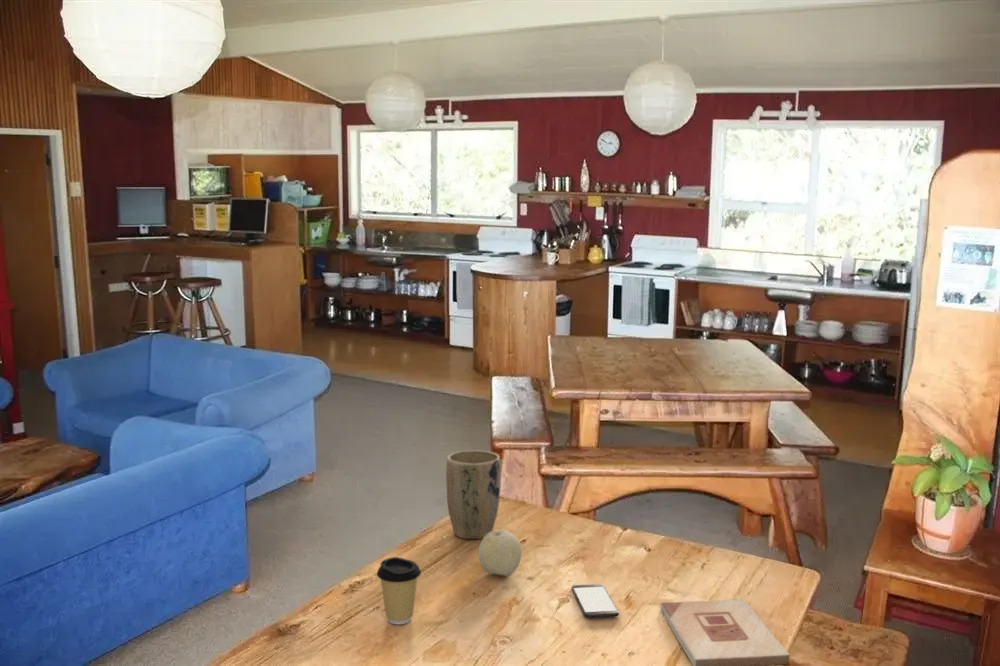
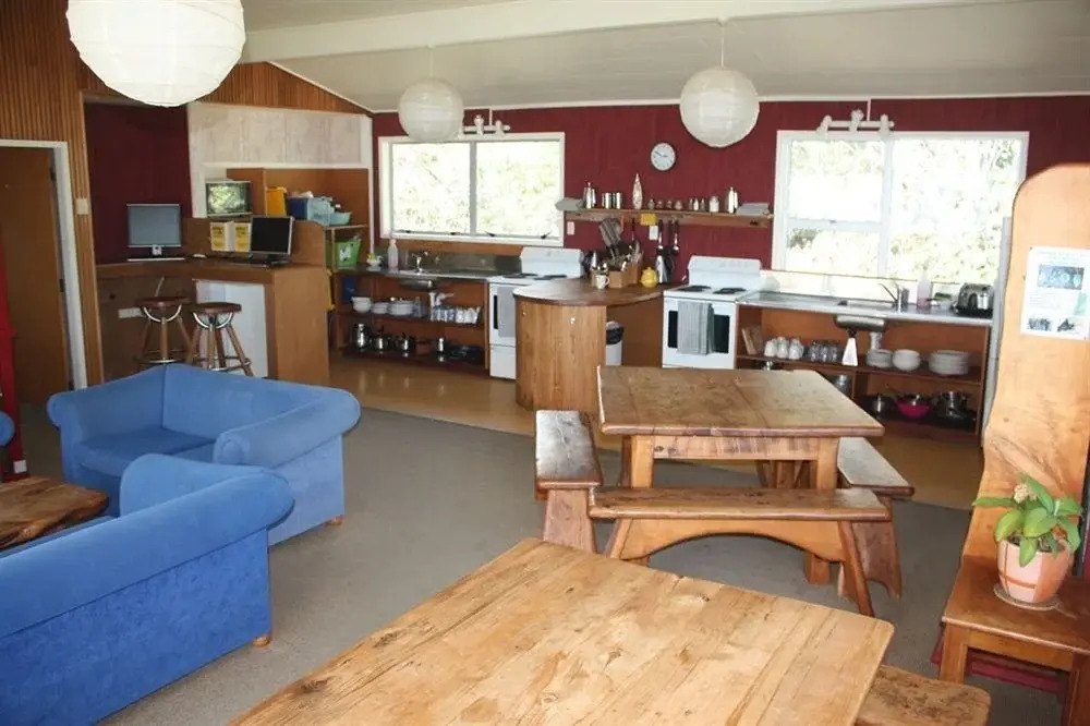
- coffee cup (399, 591)
- plant pot (473, 495)
- smartphone (594, 600)
- fruit (499, 553)
- wooden plaque (721, 631)
